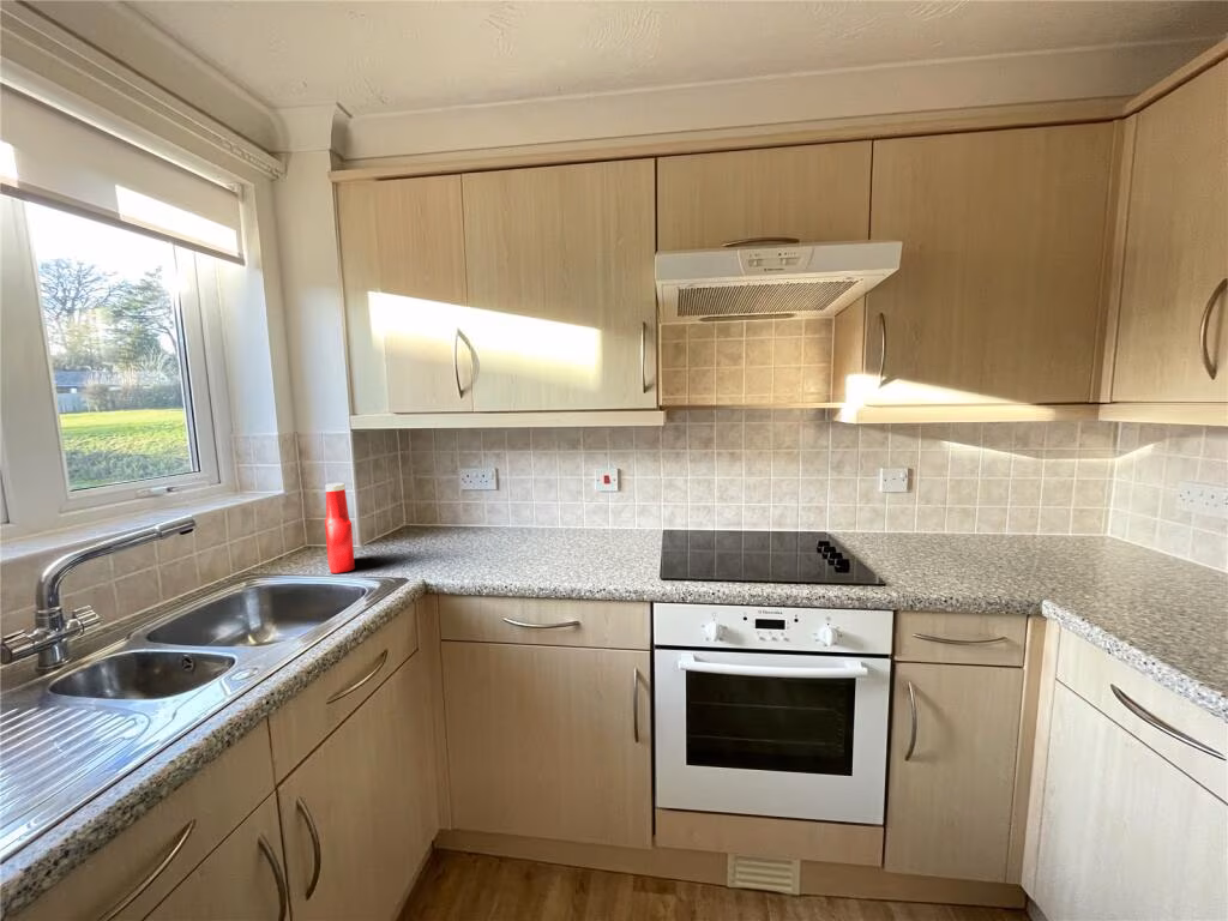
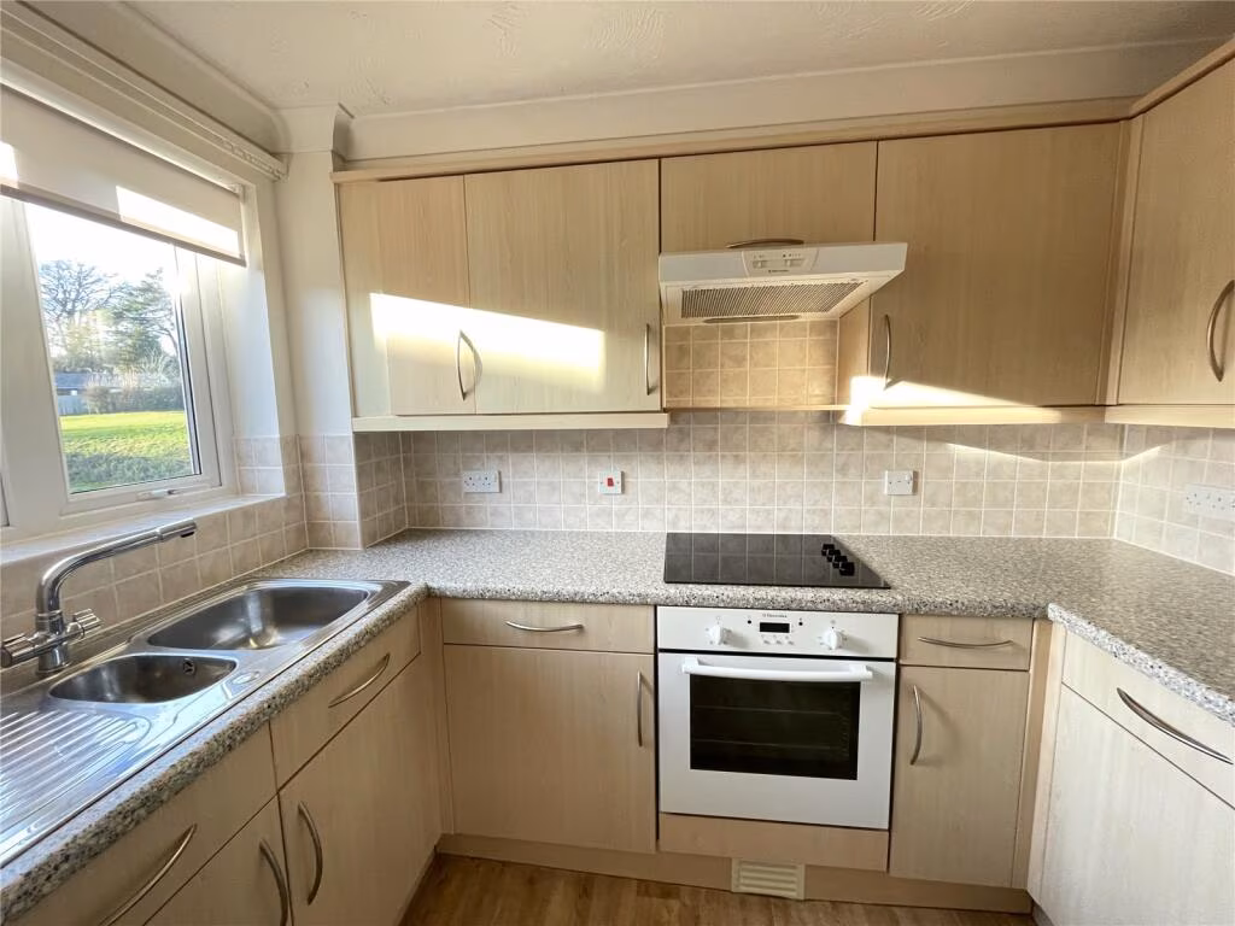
- soap bottle (337, 525)
